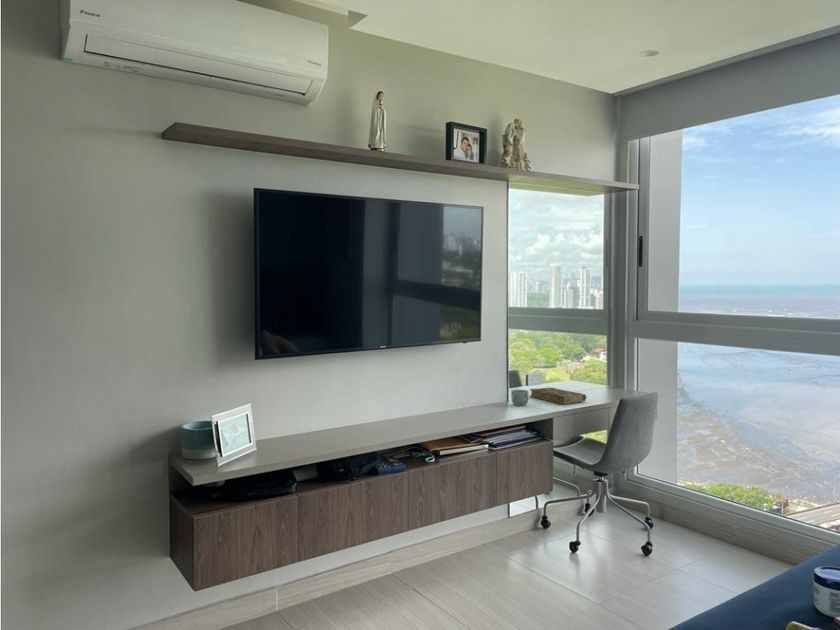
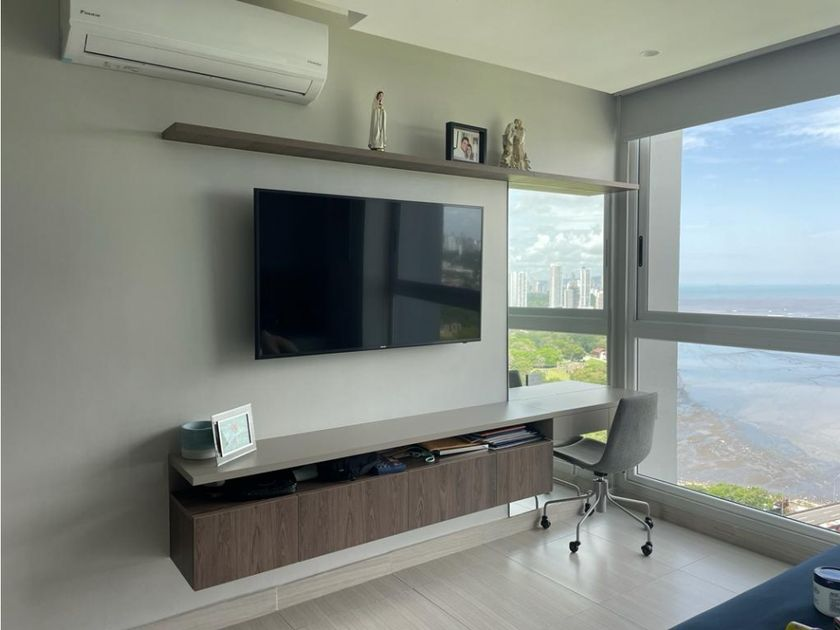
- book (557, 394)
- mug (518, 398)
